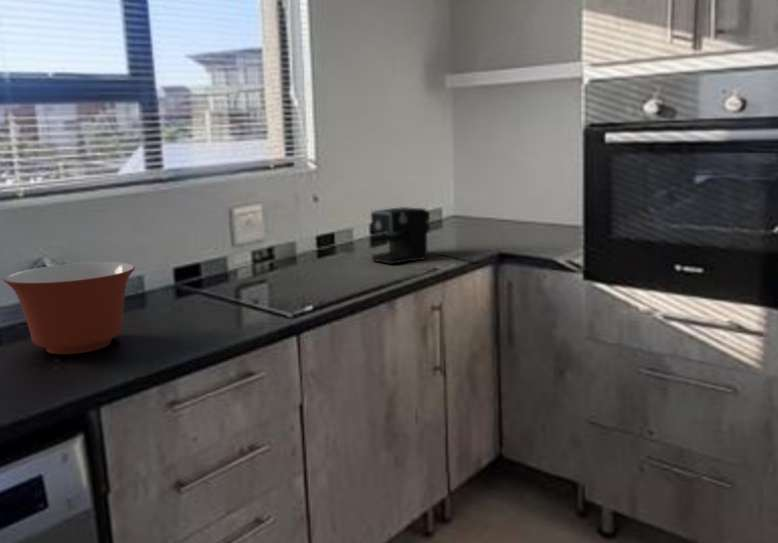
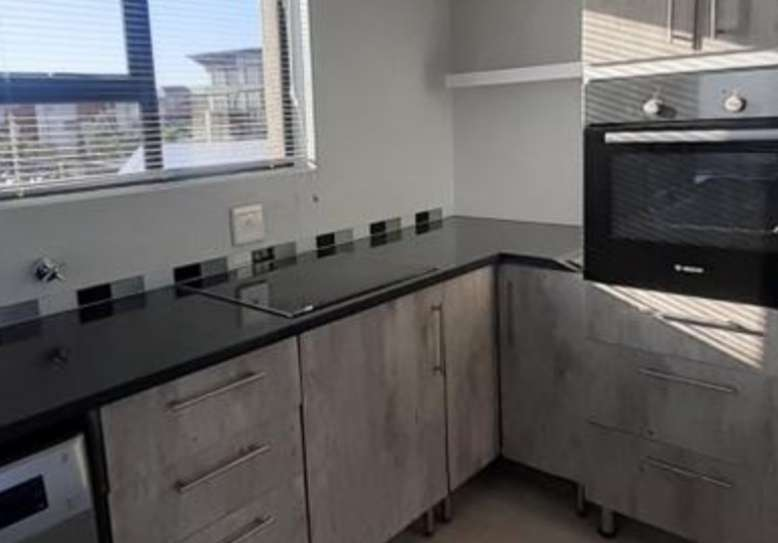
- mixing bowl (75, 309)
- coffee maker (418, 236)
